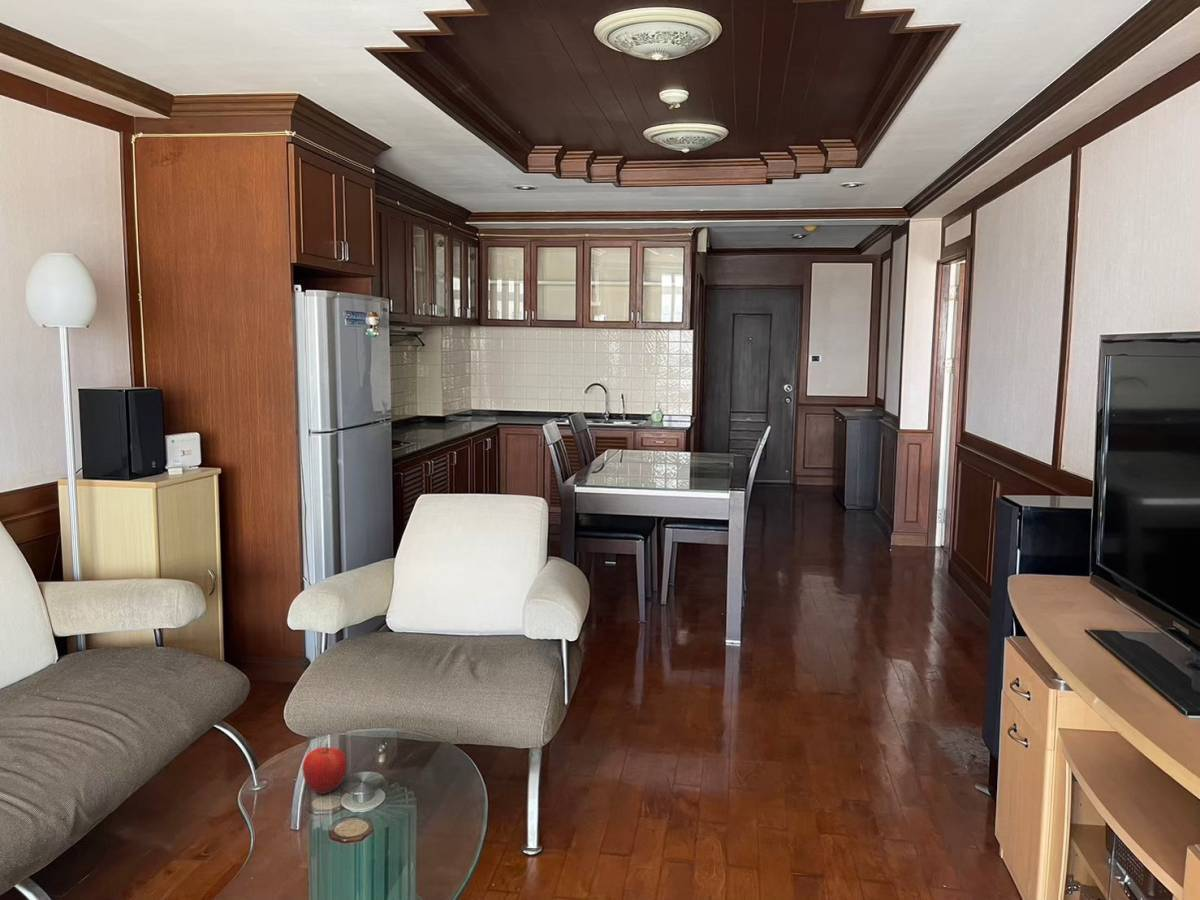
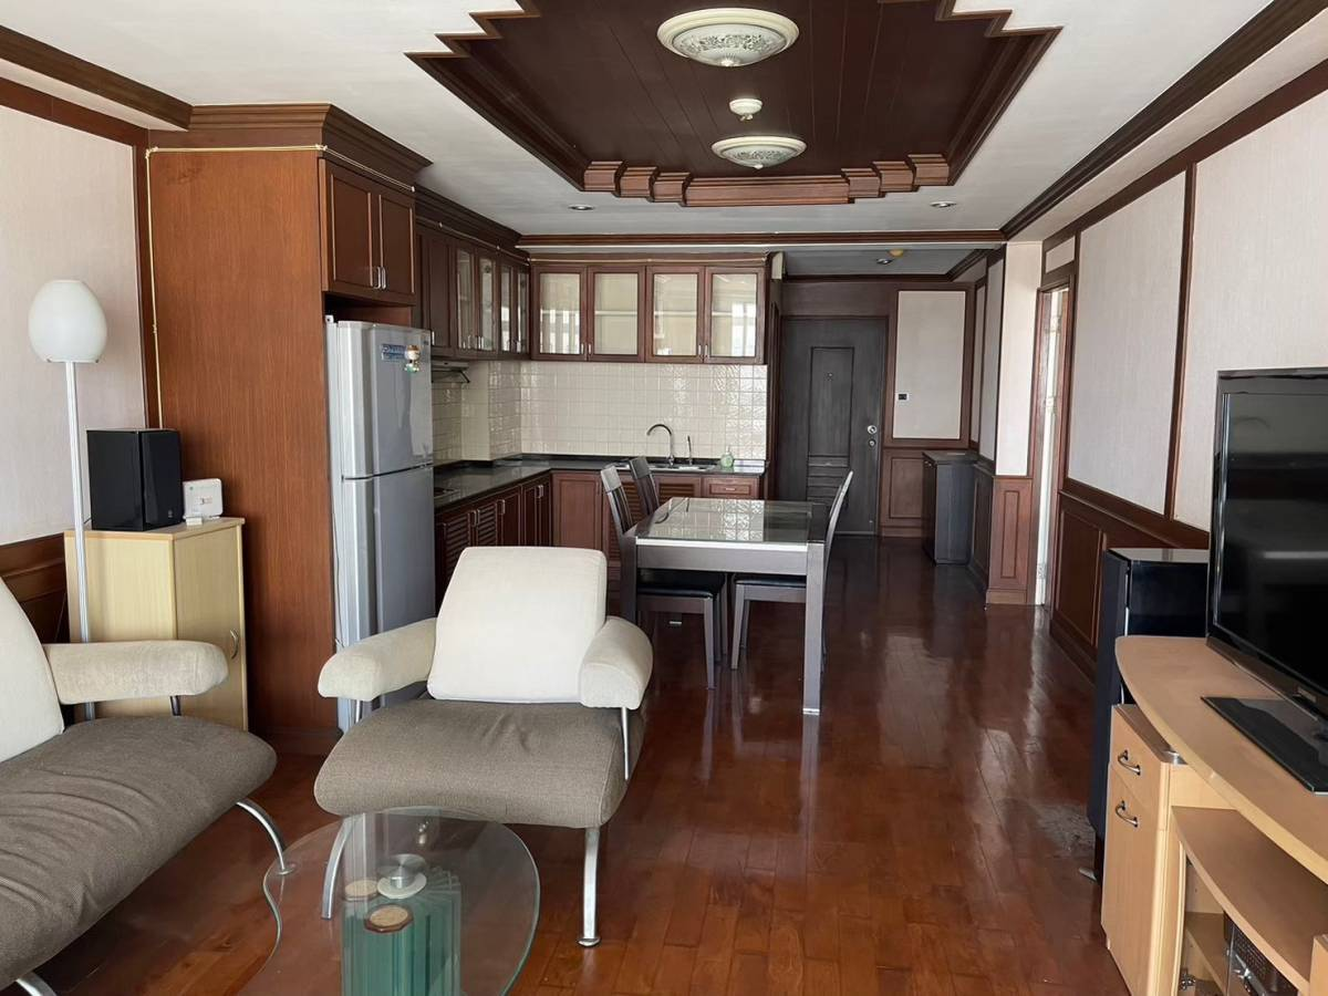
- fruit (324, 768)
